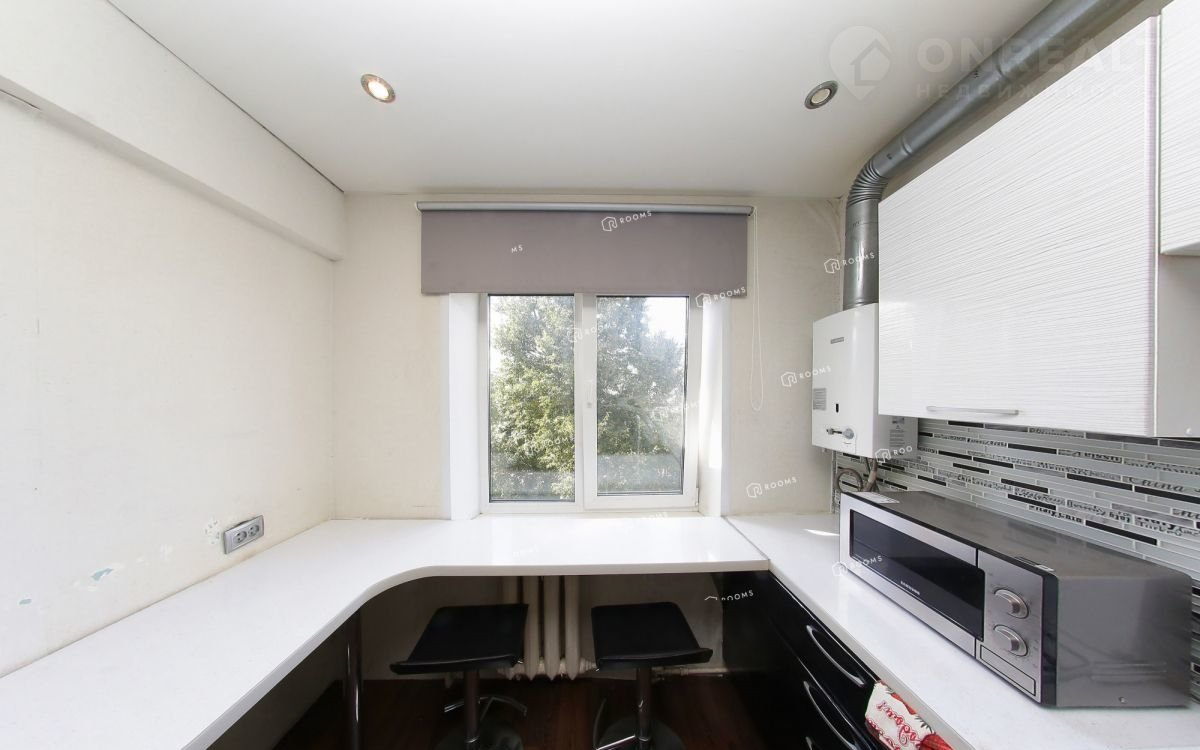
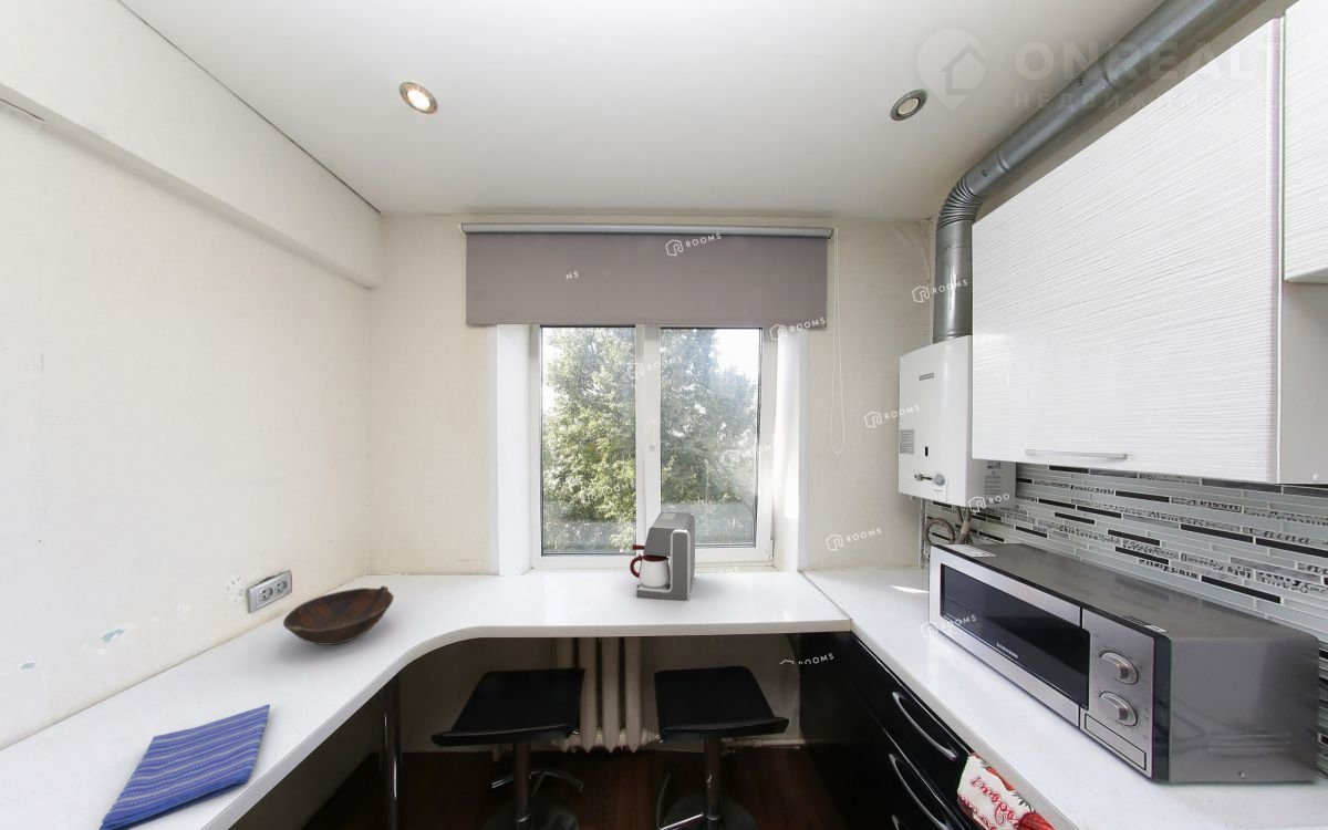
+ coffee maker (668, 552)
+ bowl (342, 620)
+ dish towel (197, 758)
